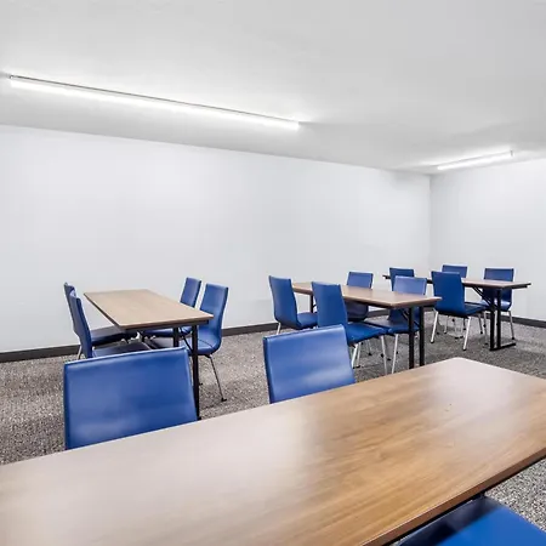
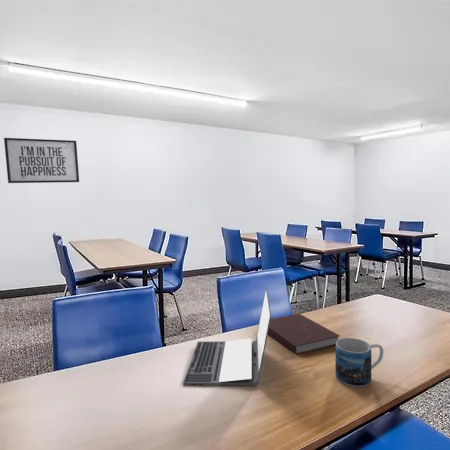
+ mug (360, 360)
+ mirror (43, 161)
+ laptop (229, 341)
+ notebook (297, 331)
